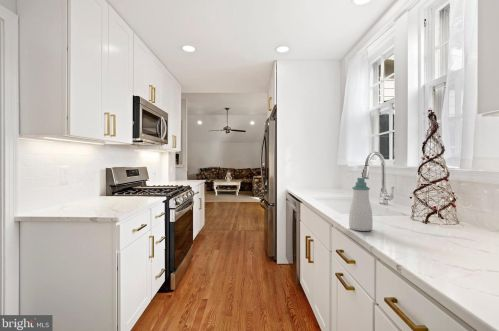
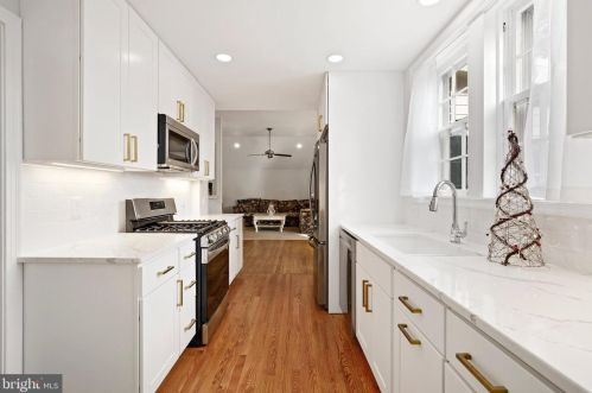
- soap bottle (360, 203)
